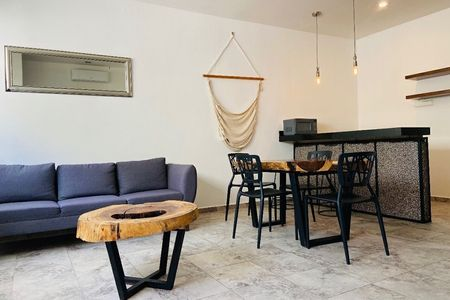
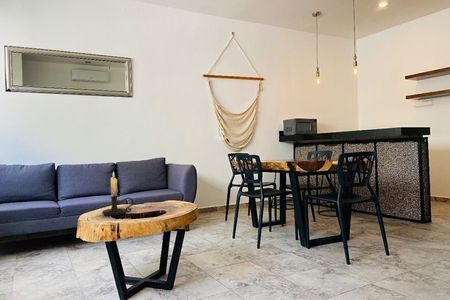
+ candle holder (117, 191)
